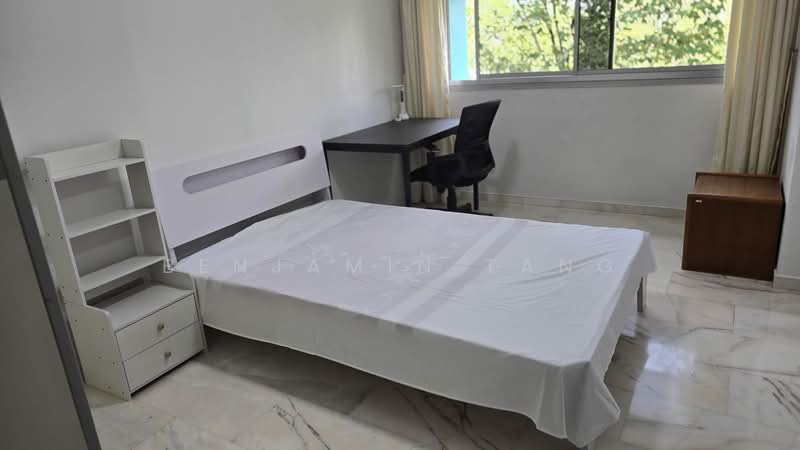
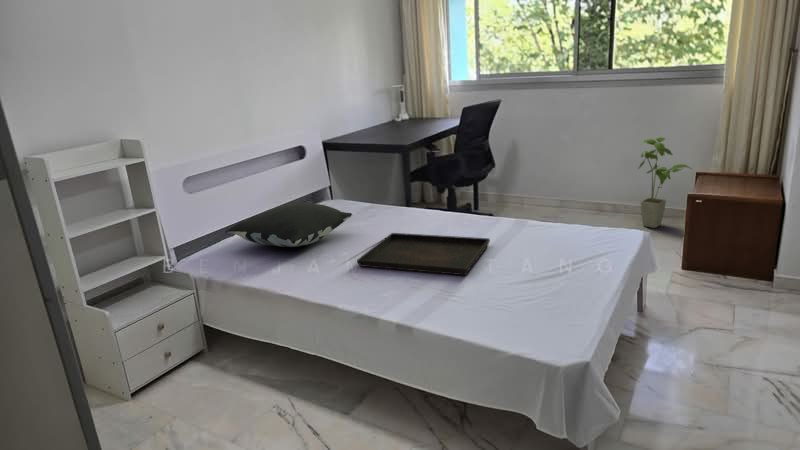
+ house plant (660, 183)
+ serving tray (425, 252)
+ pillow (290, 223)
